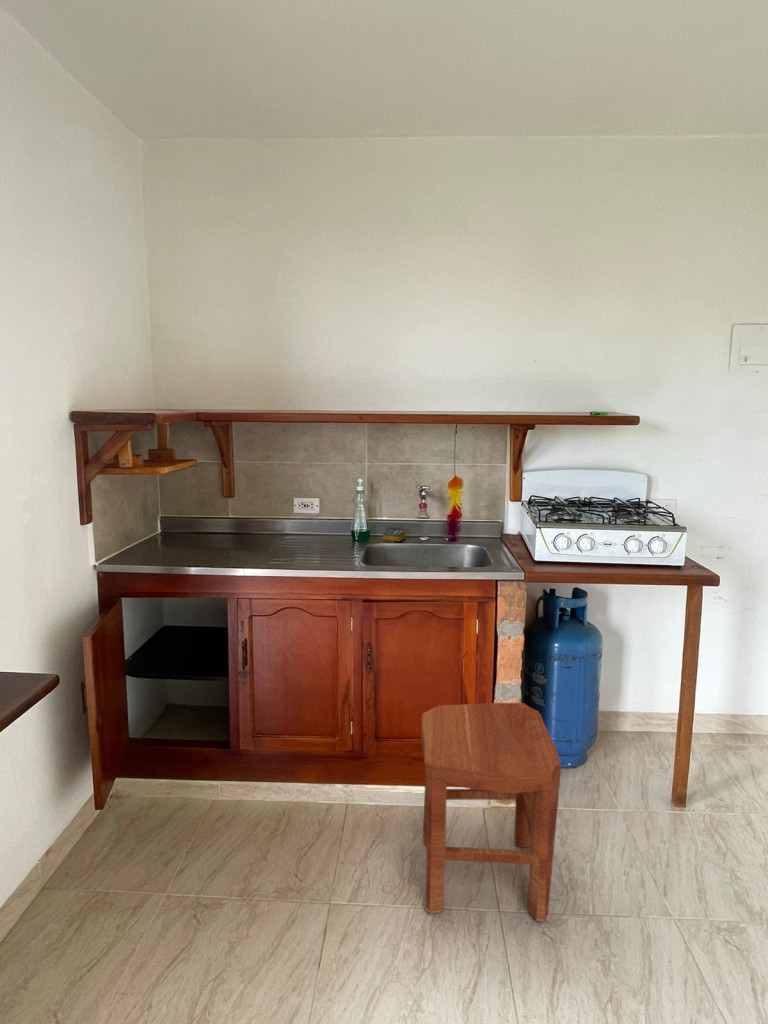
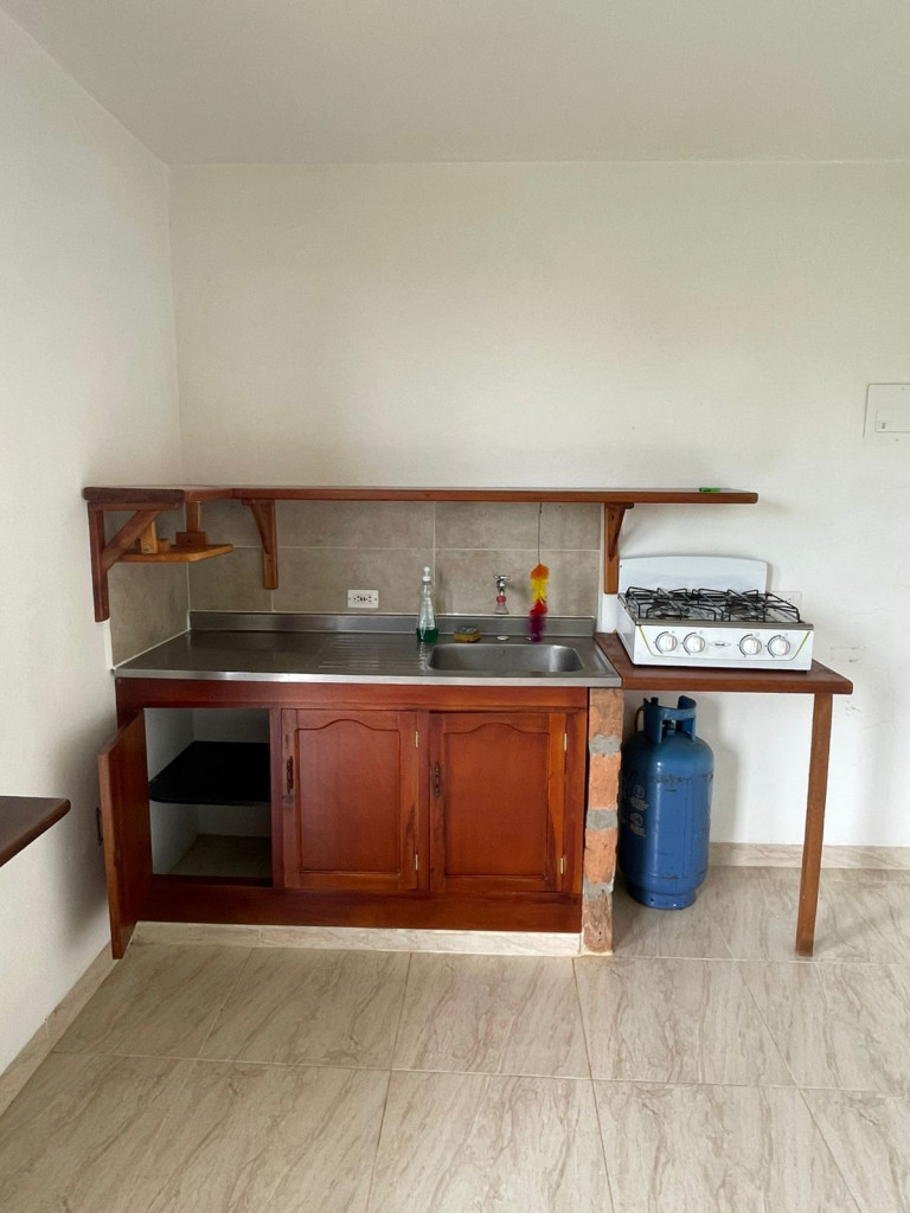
- stool (483, 799)
